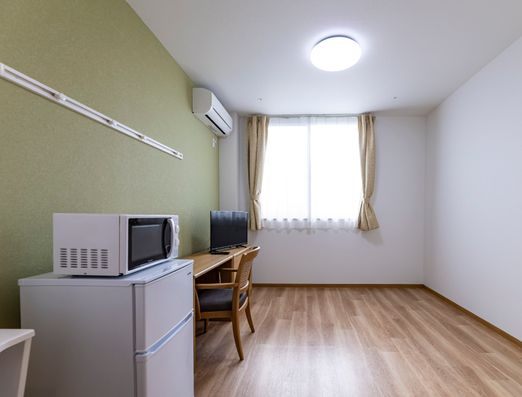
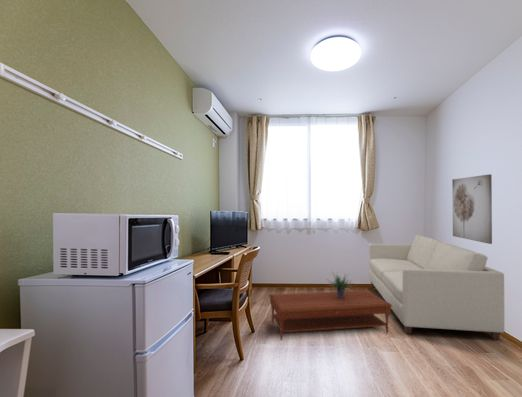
+ sofa (418, 274)
+ wall art (470, 208)
+ potted plant (339, 282)
+ coffee table (327, 313)
